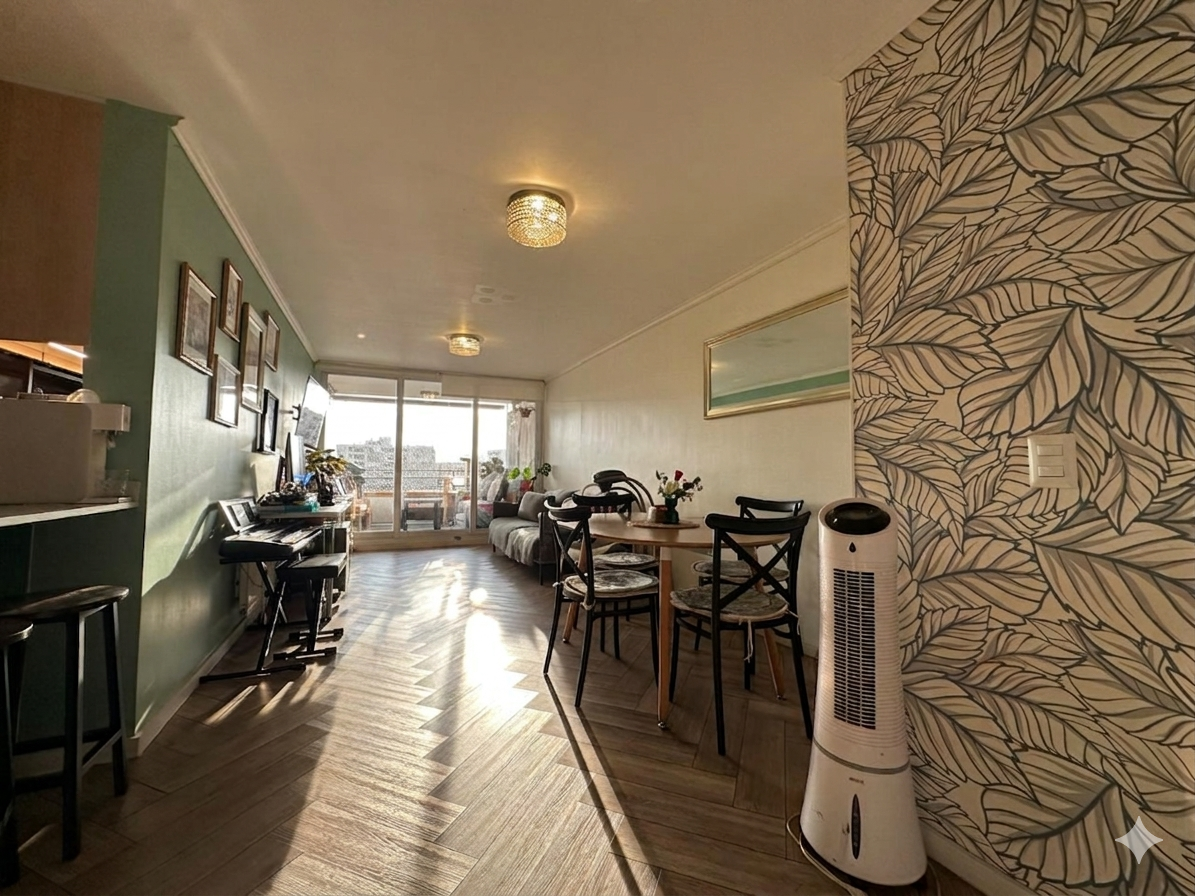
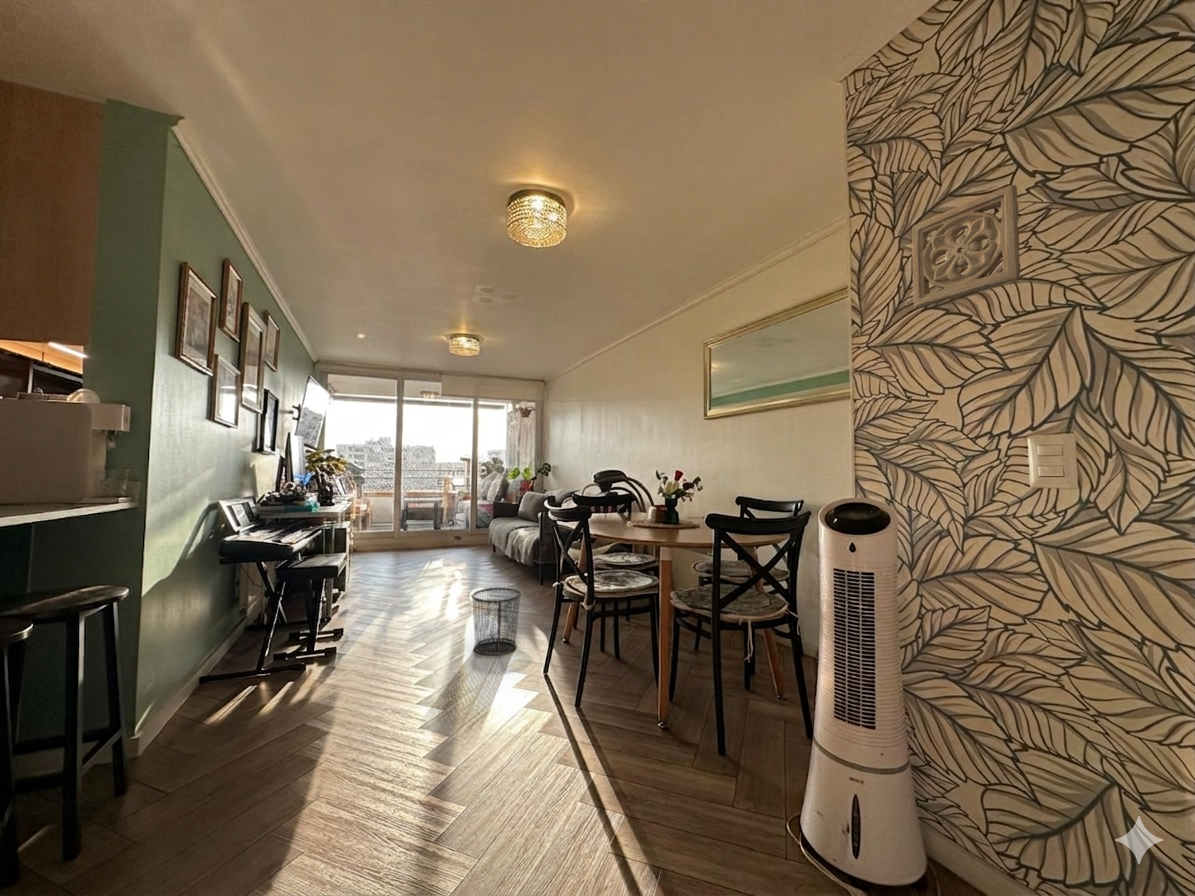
+ waste bin (495, 620)
+ wall ornament (962, 251)
